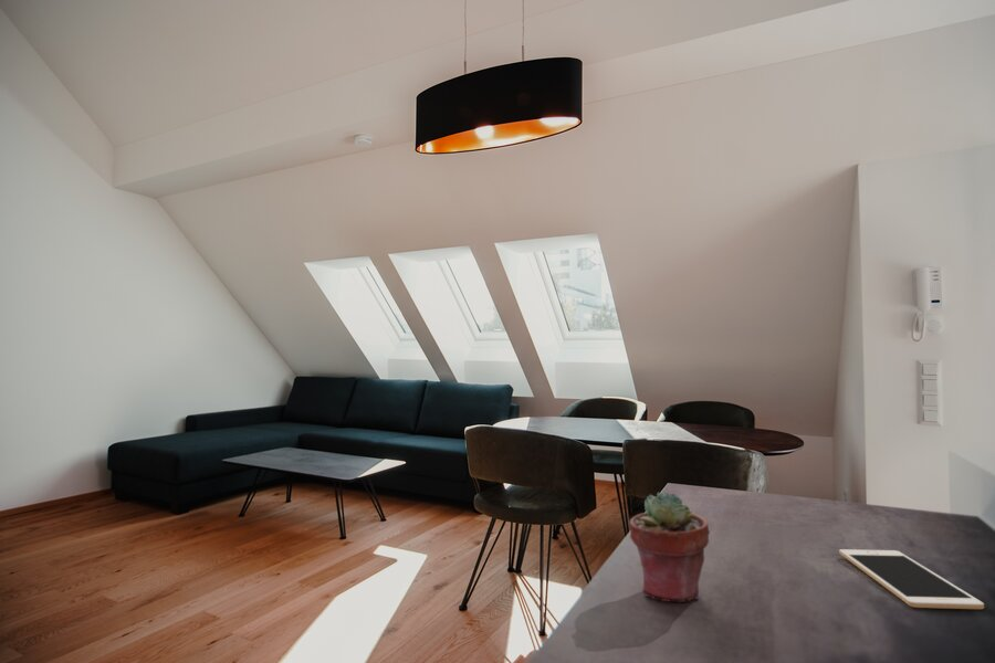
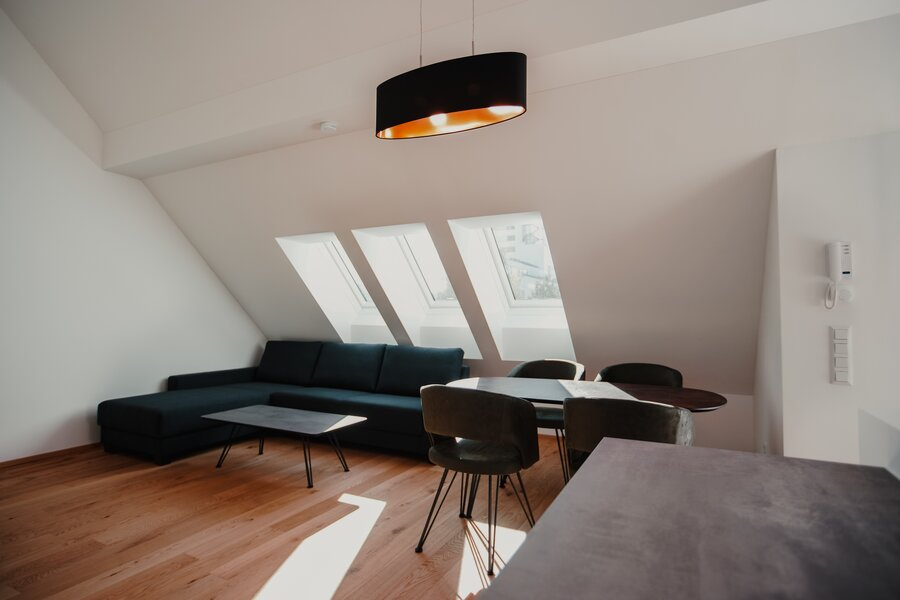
- cell phone (903, 576)
- potted succulent (669, 541)
